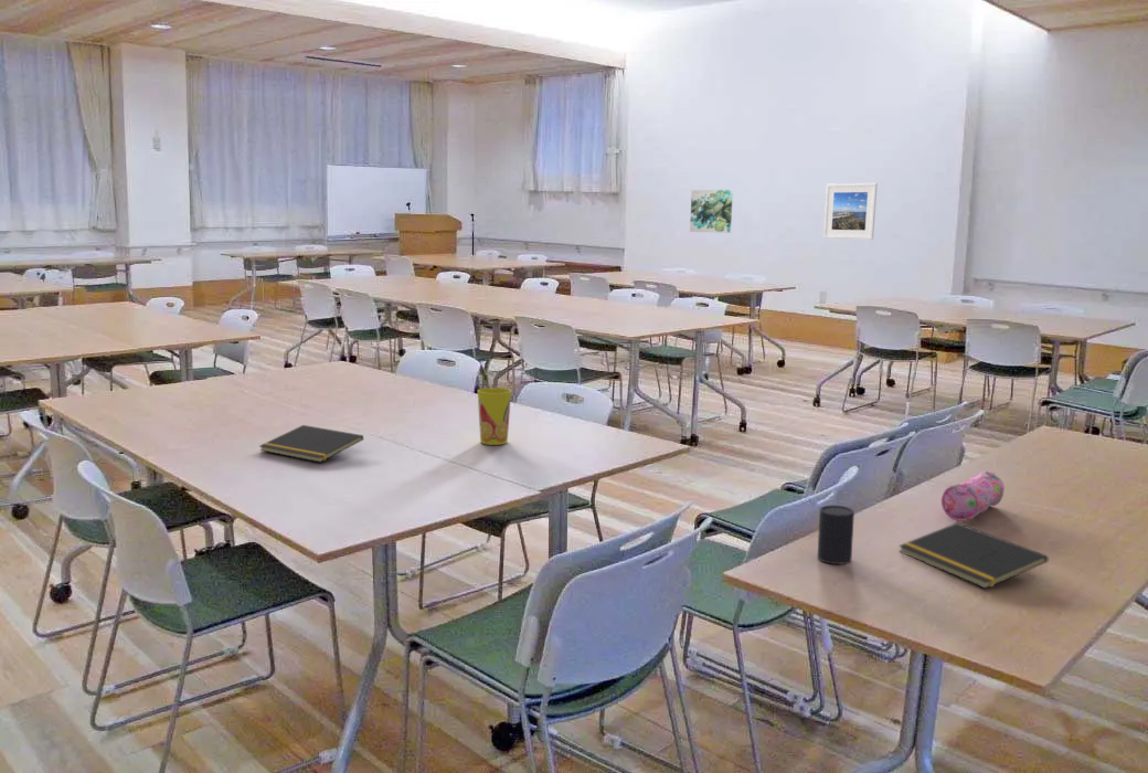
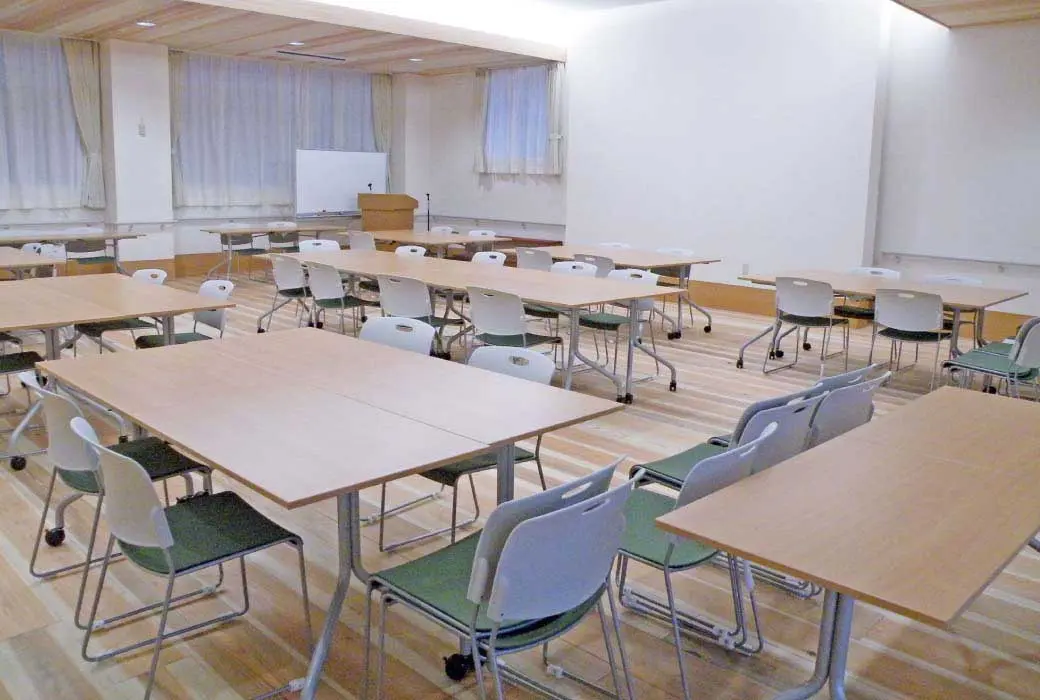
- notepad (970, 553)
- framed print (849, 211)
- wall art (711, 211)
- cup (836, 533)
- notepad (311, 443)
- pencil case (974, 495)
- cup (493, 416)
